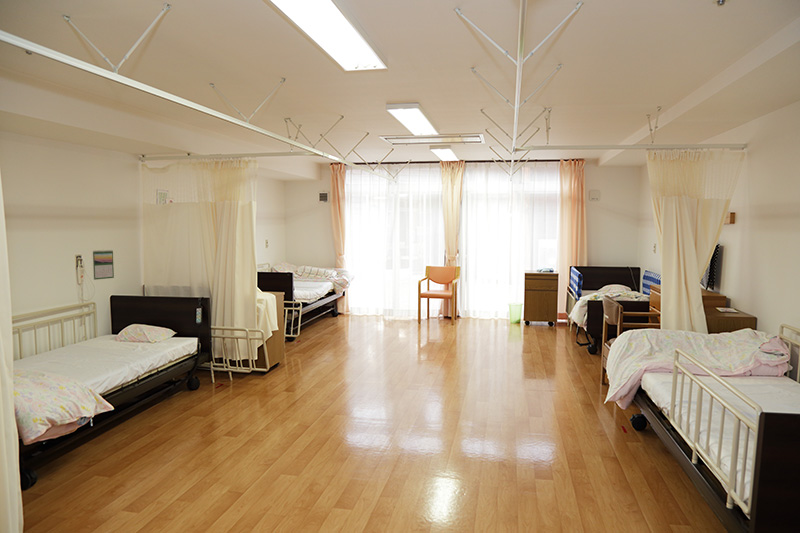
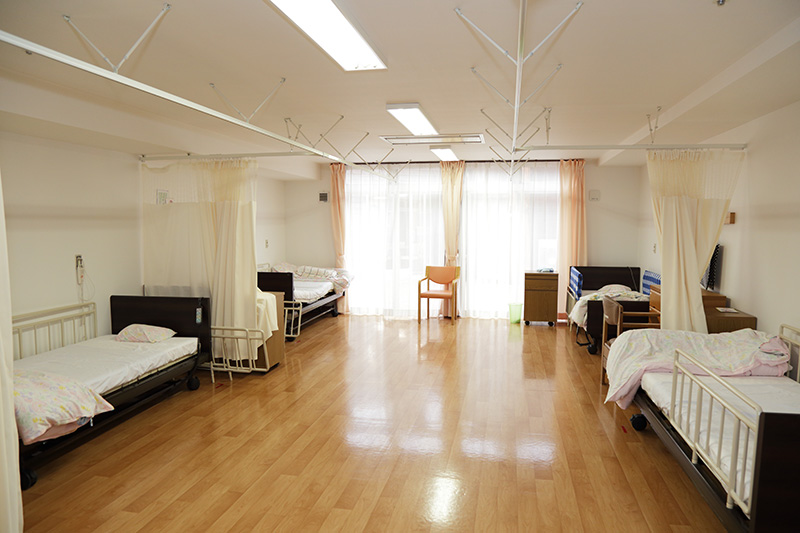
- calendar (103, 264)
